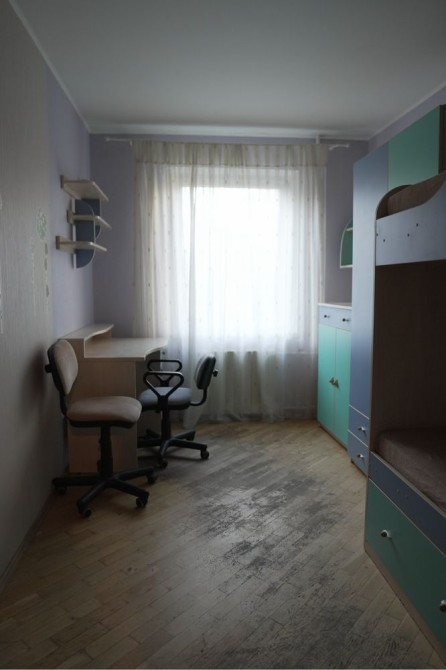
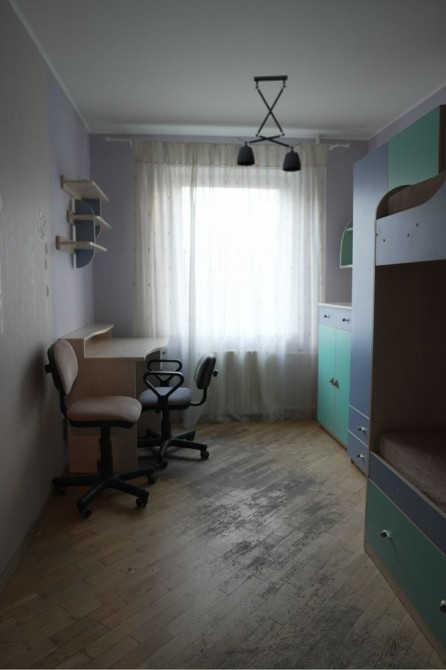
+ ceiling light fixture (265, 122)
